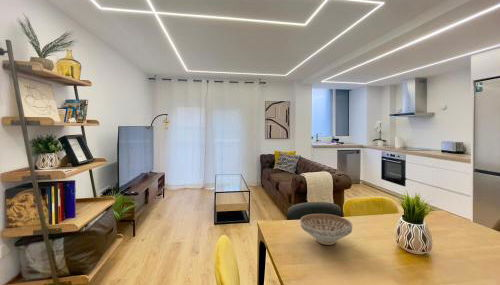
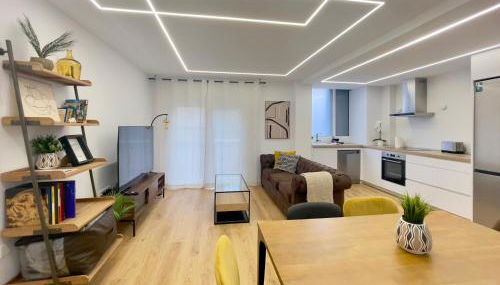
- decorative bowl (325, 231)
